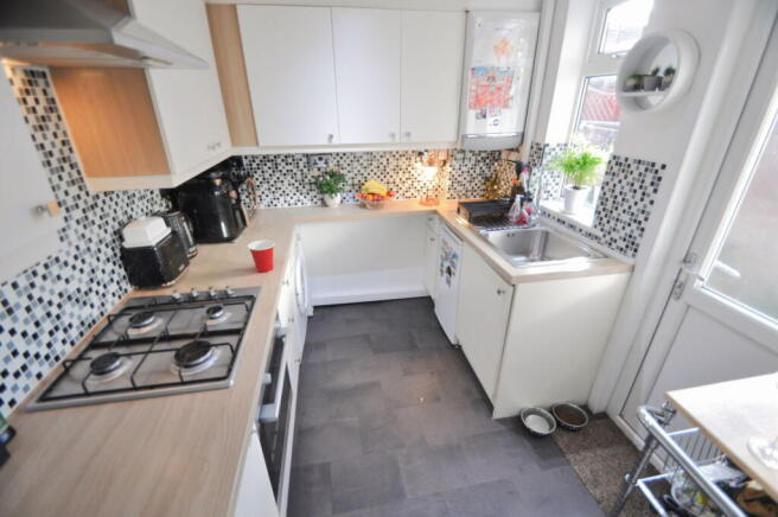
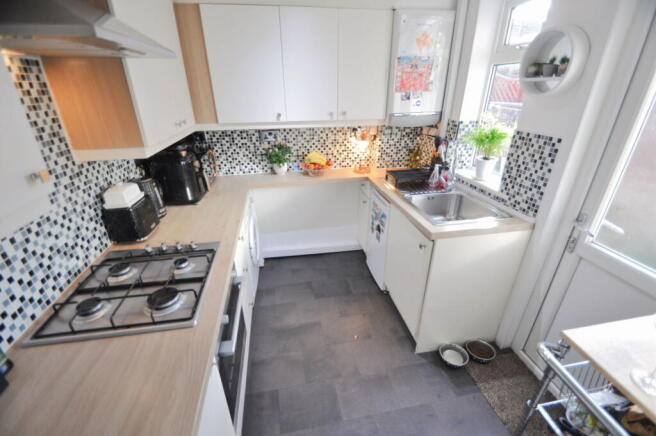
- cup (262, 256)
